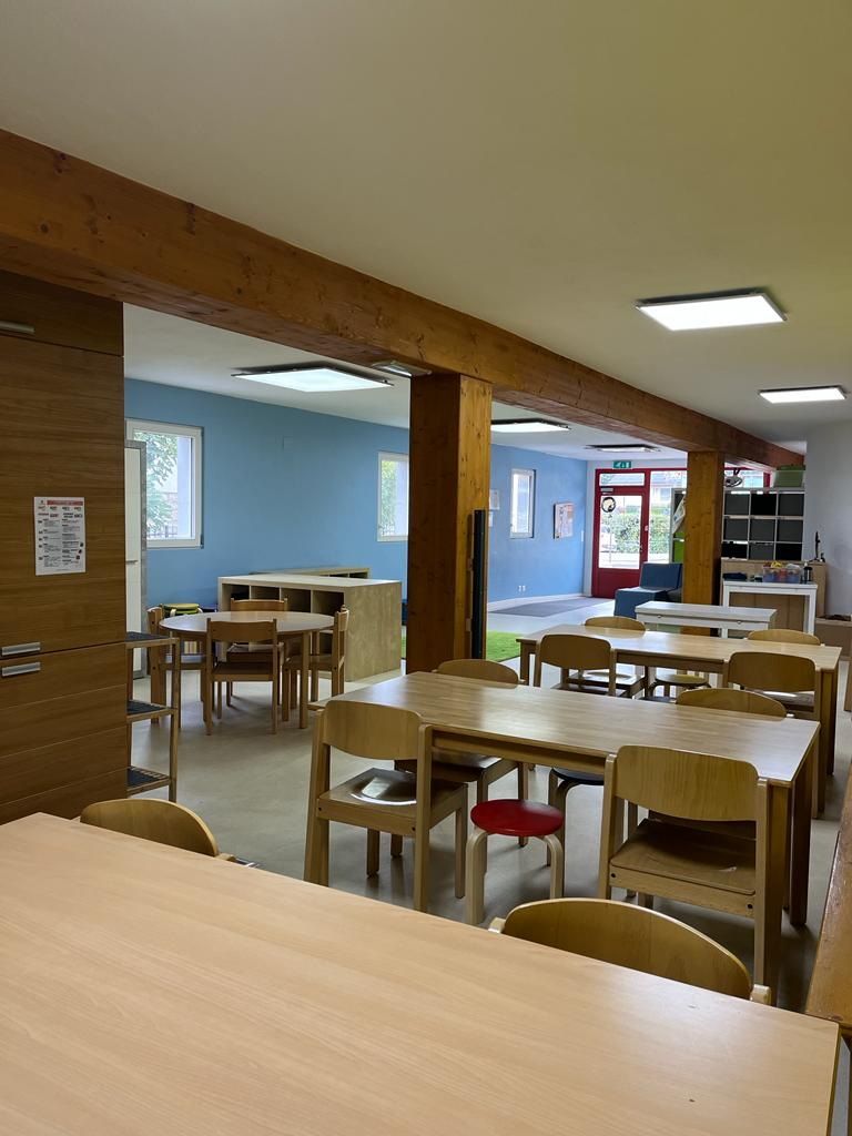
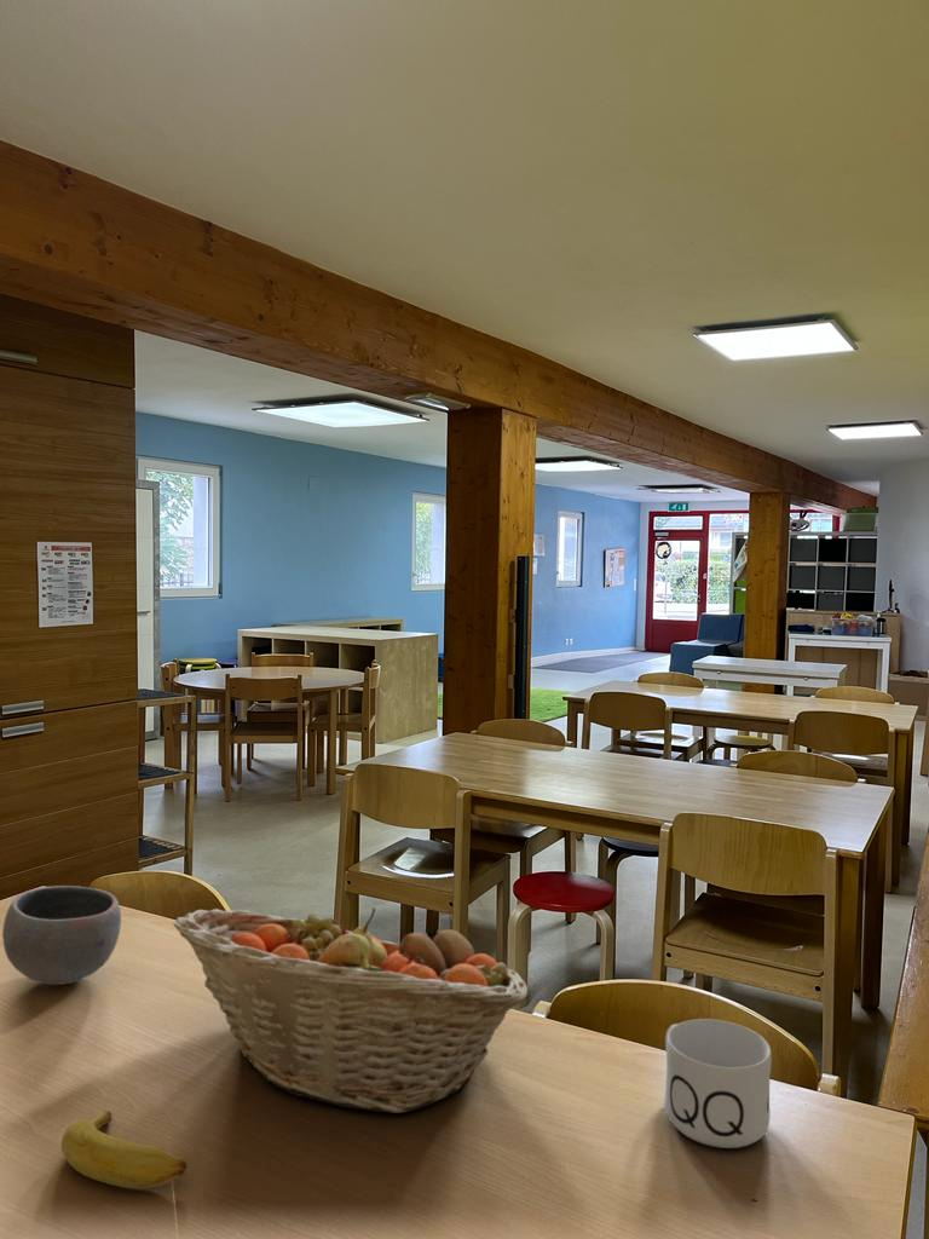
+ mug (705, 1072)
+ banana (126, 1143)
+ bowl (63, 937)
+ fruit basket (348, 980)
